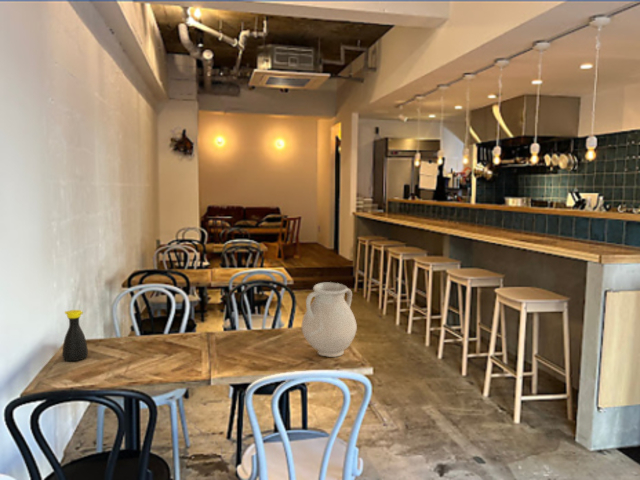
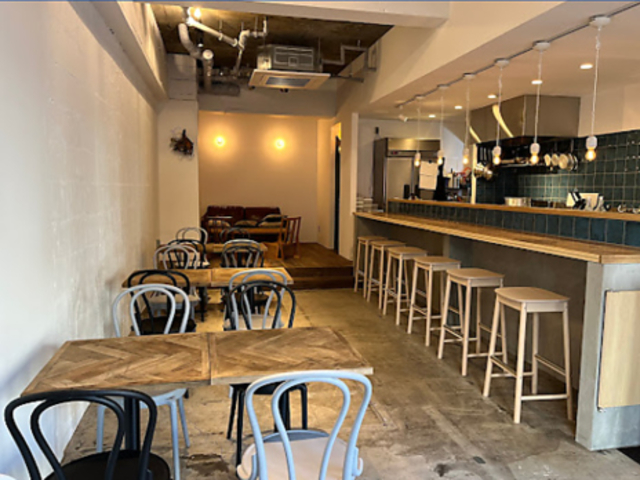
- vase (329, 319)
- bottle (74, 334)
